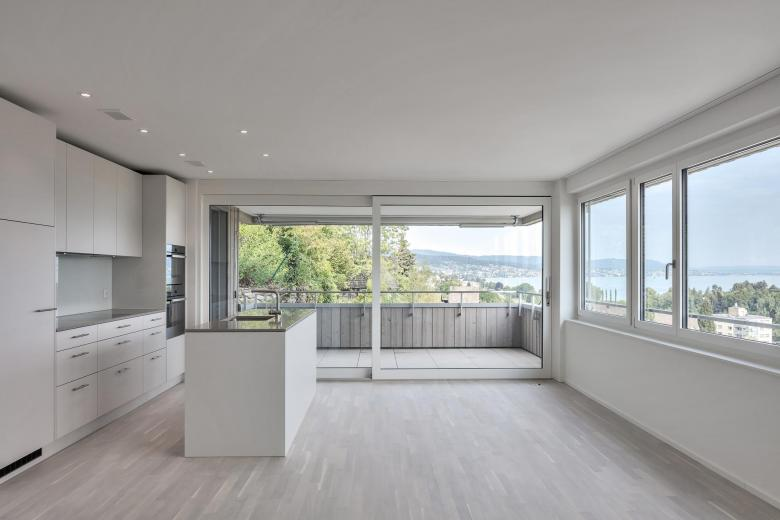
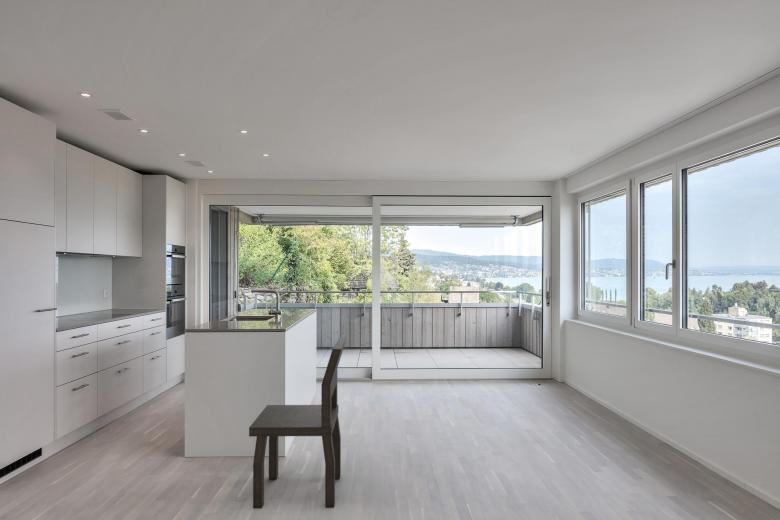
+ dining chair (301, 416)
